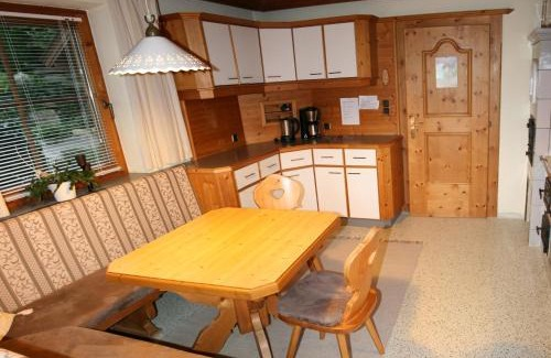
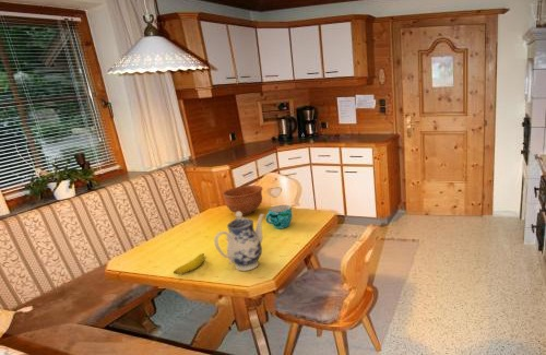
+ bowl (244, 201)
+ cup (280, 217)
+ teapot (242, 238)
+ banana (192, 261)
